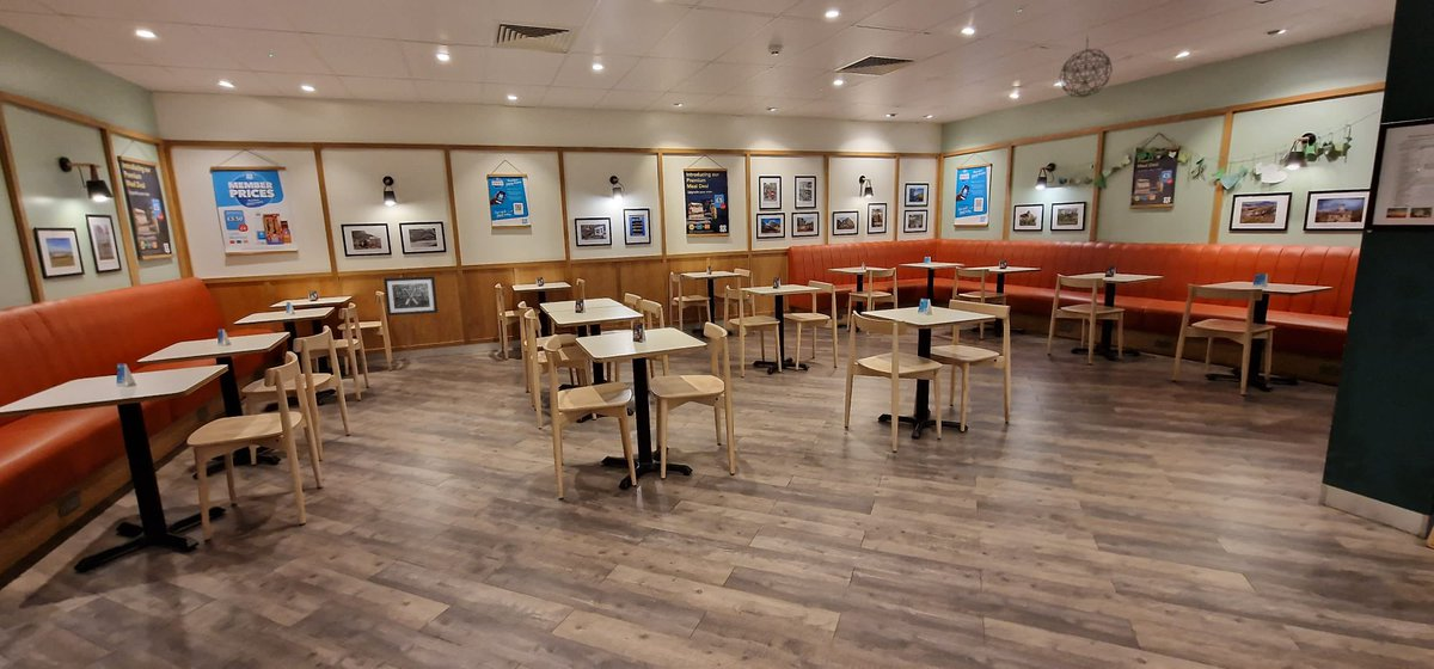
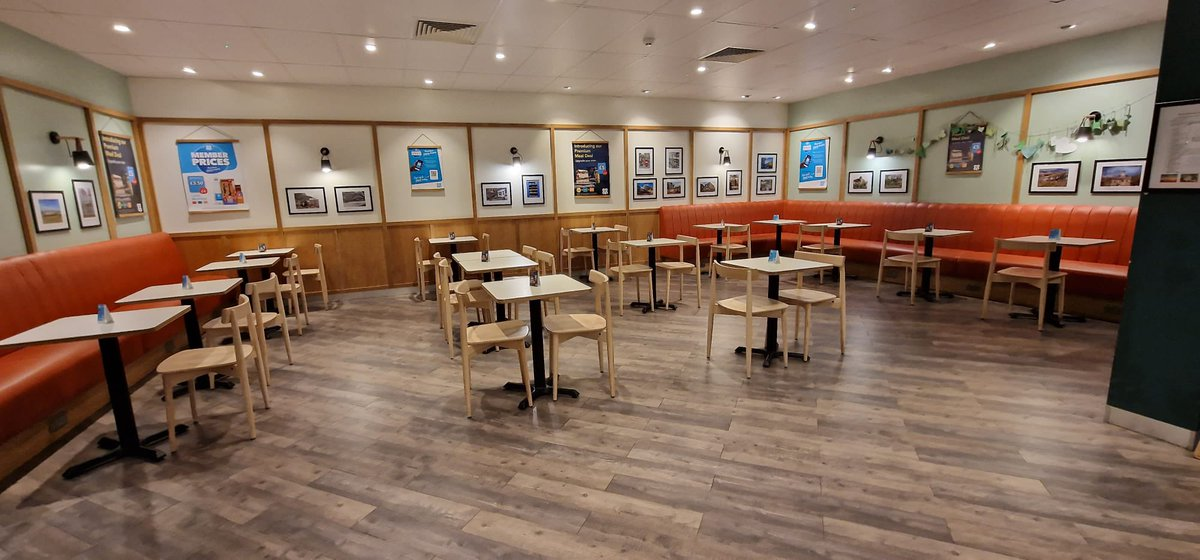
- pendant light (1085, 67)
- wall art (411, 295)
